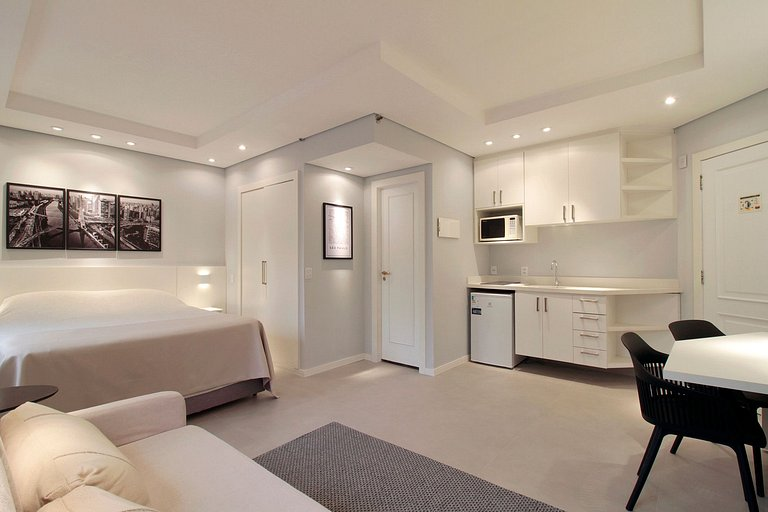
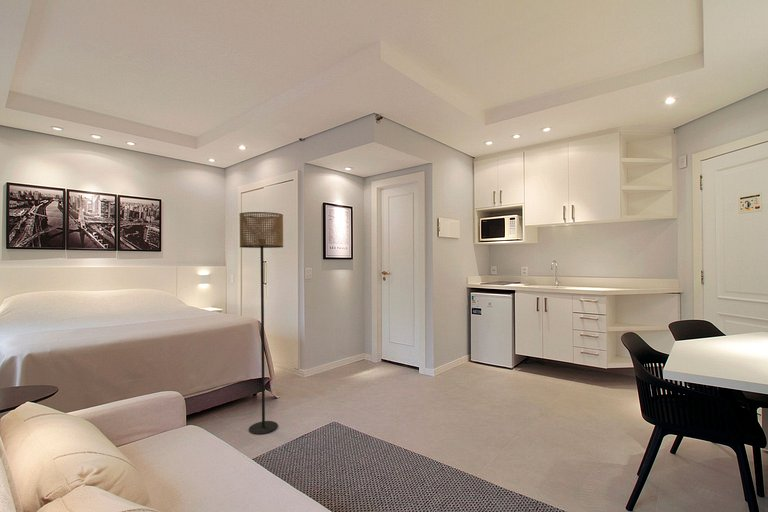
+ floor lamp (262, 321)
